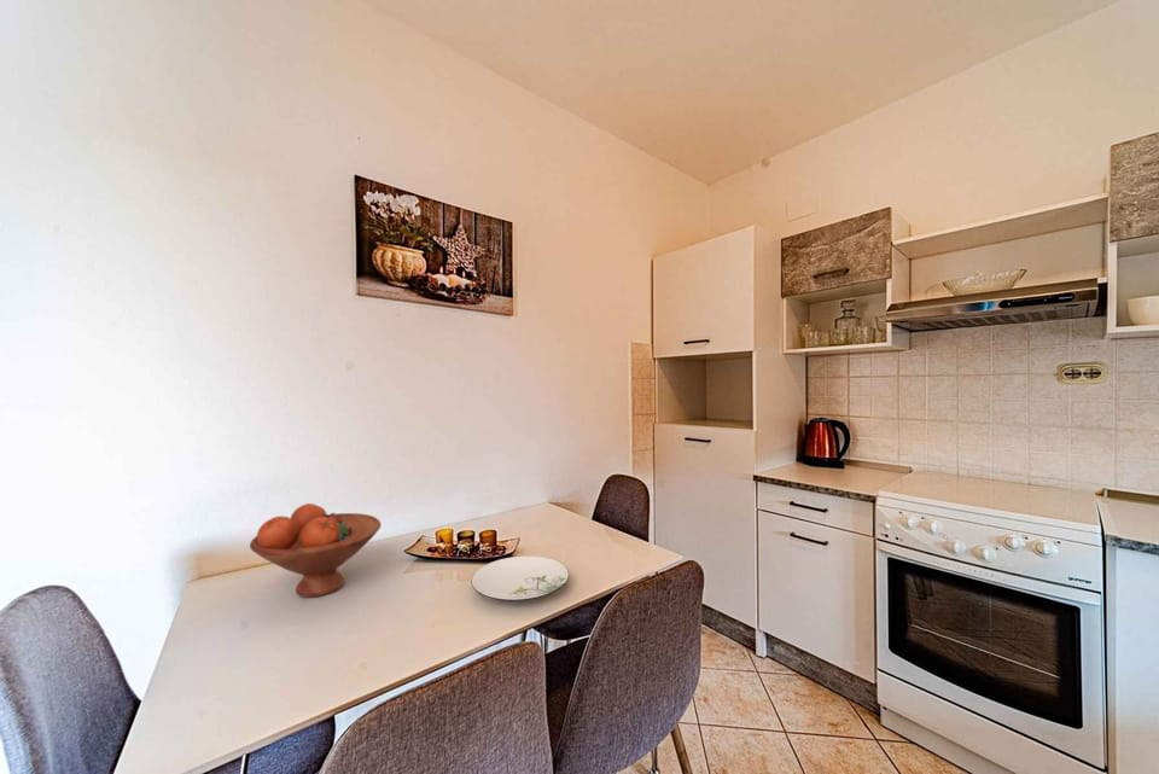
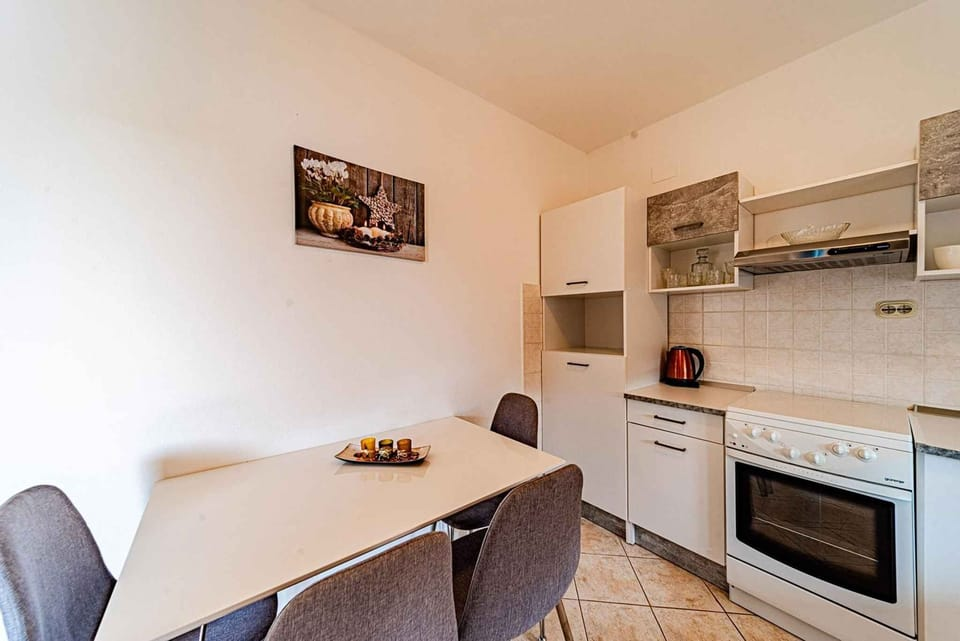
- plate (520, 581)
- fruit bowl (320, 547)
